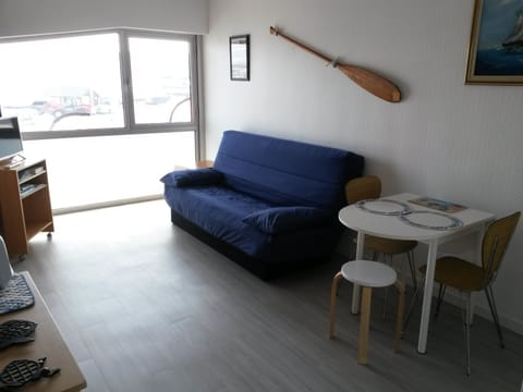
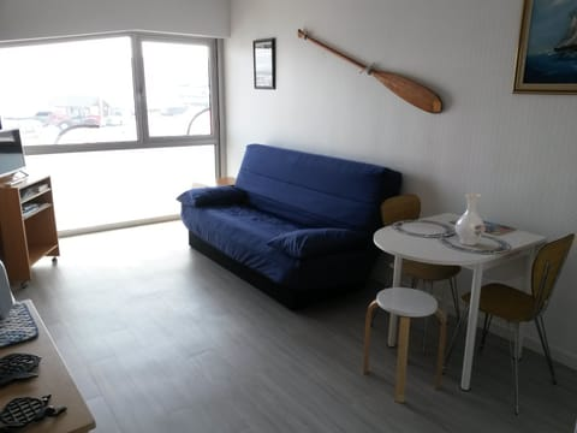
+ vase (470, 219)
